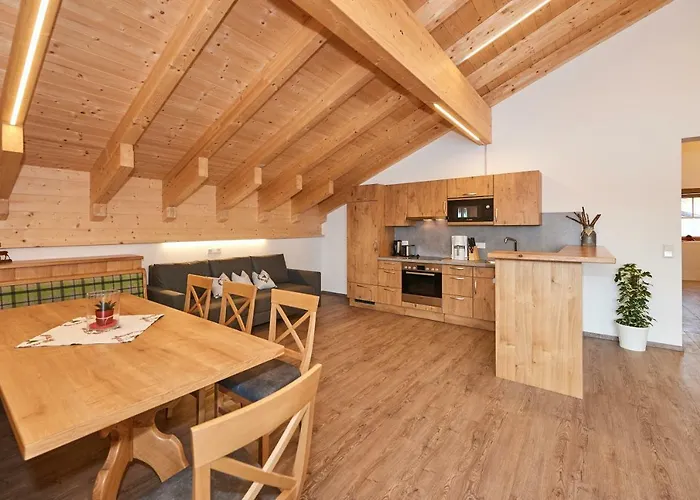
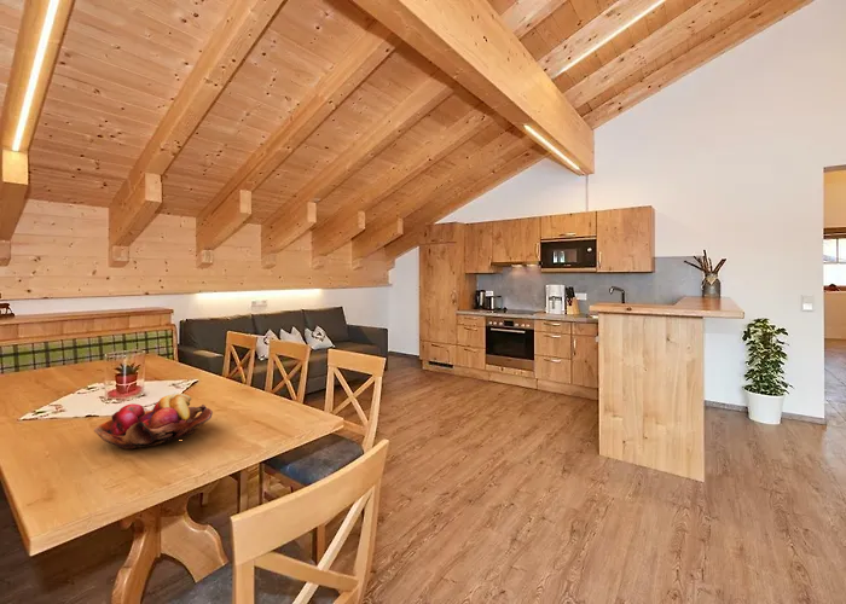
+ fruit basket (160, 417)
